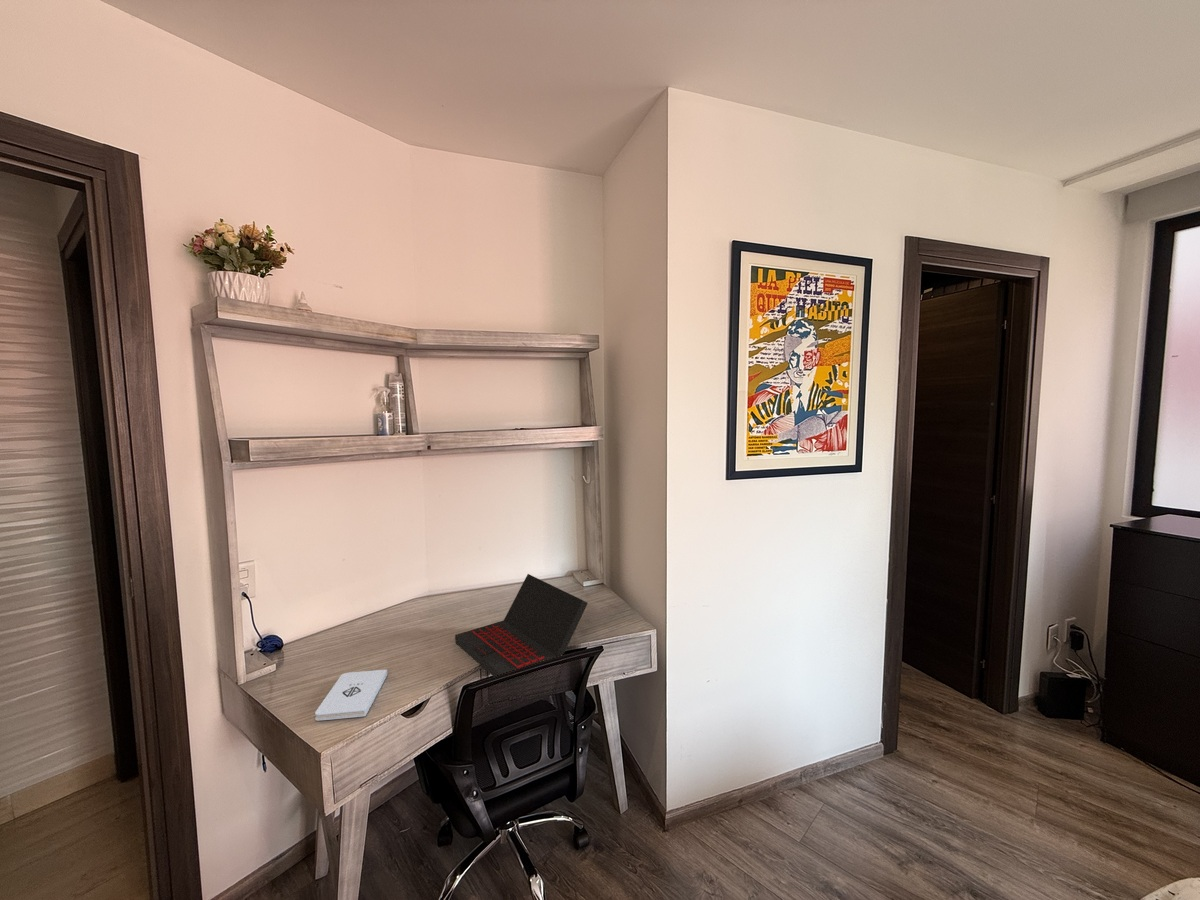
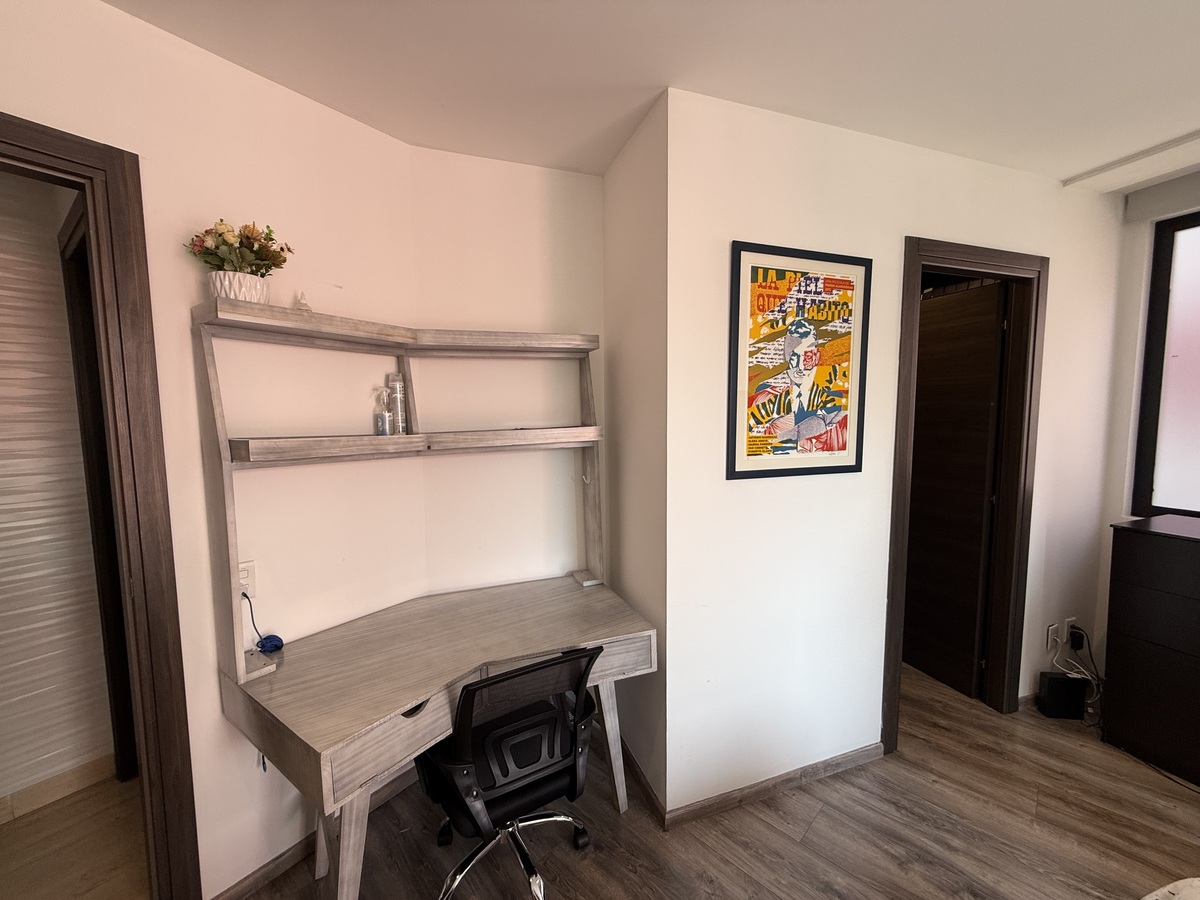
- notepad (353, 693)
- laptop (519, 621)
